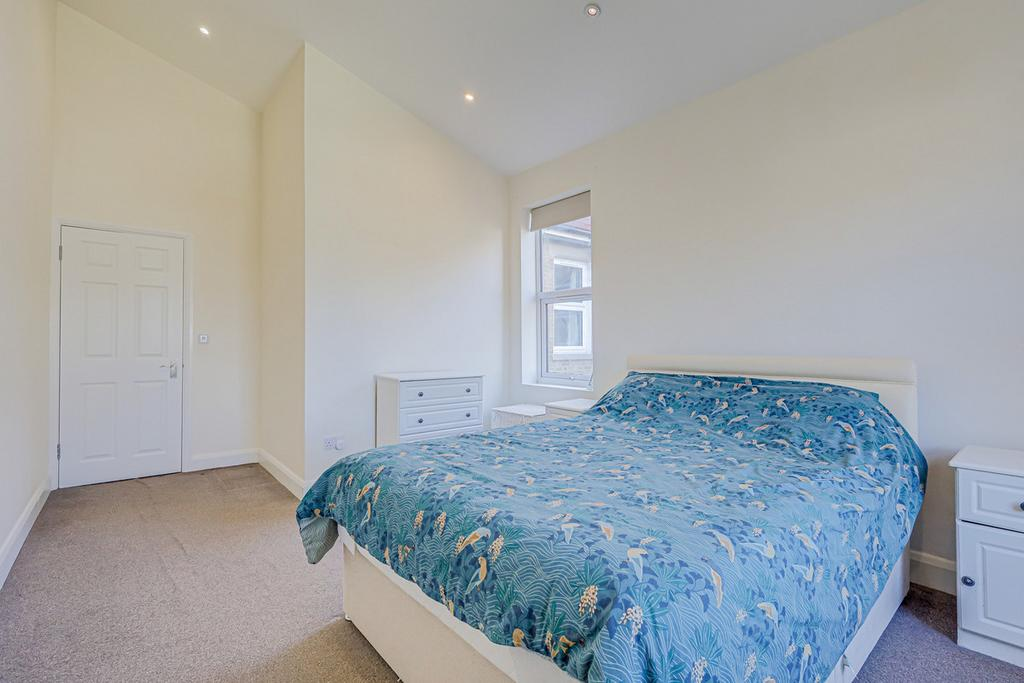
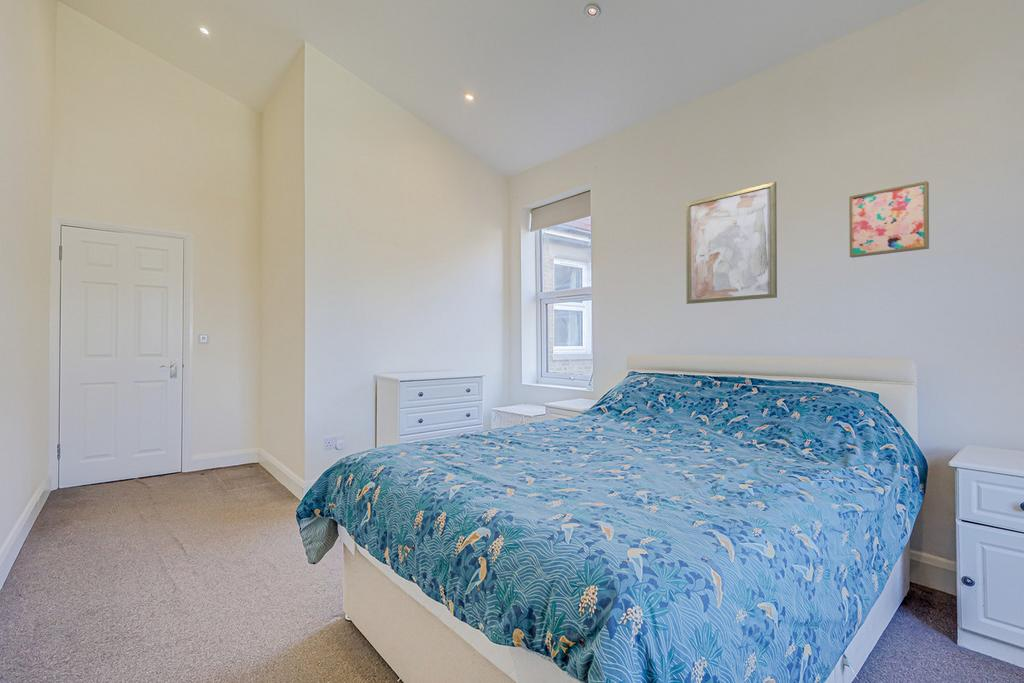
+ wall art (887, 221)
+ wall art (727, 247)
